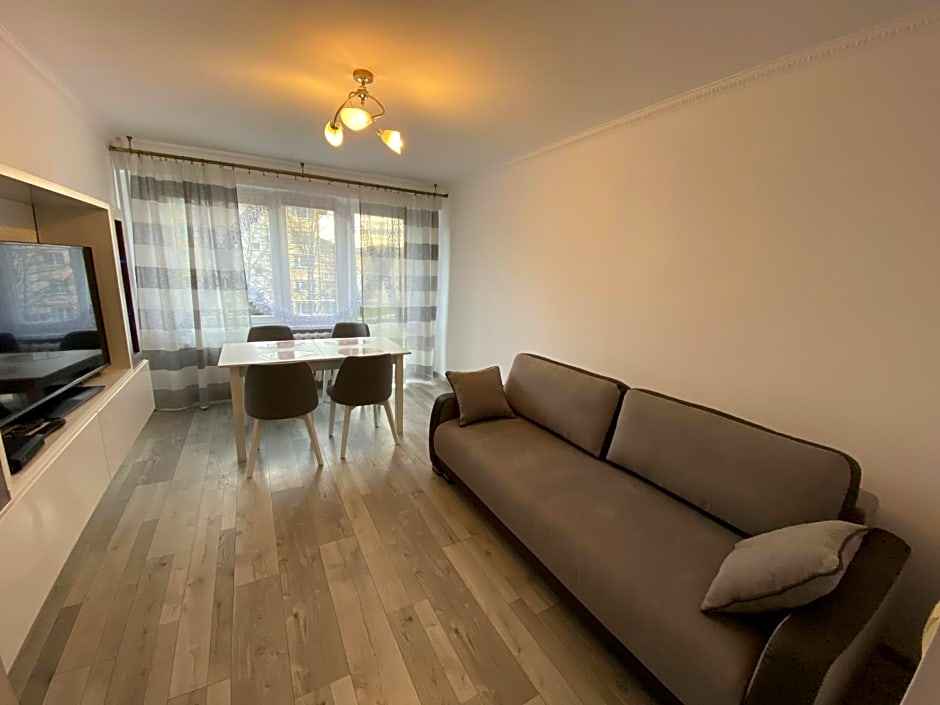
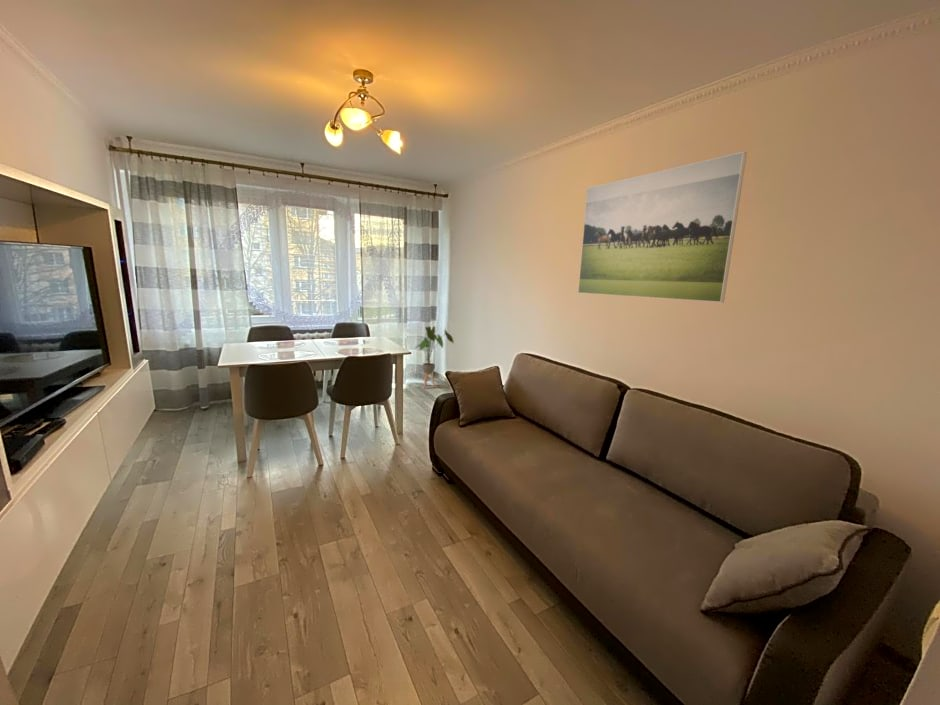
+ house plant (430, 356)
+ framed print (645, 236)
